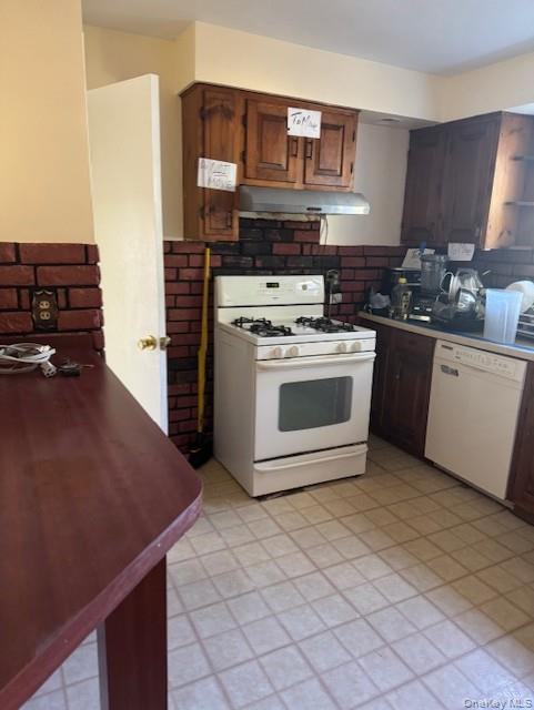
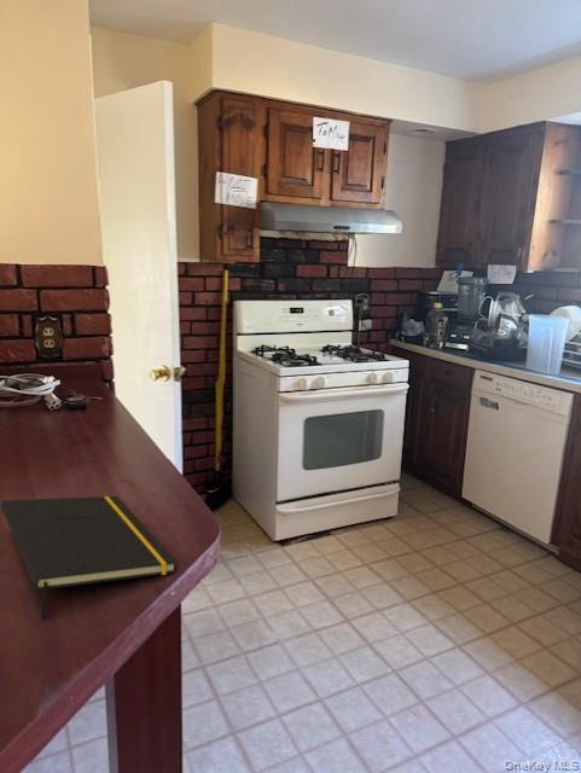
+ notepad (83, 534)
